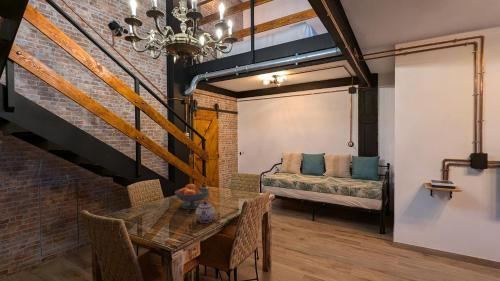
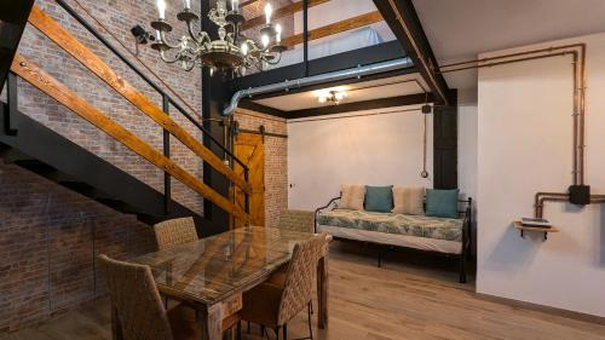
- teapot (205, 210)
- fruit bowl (192, 195)
